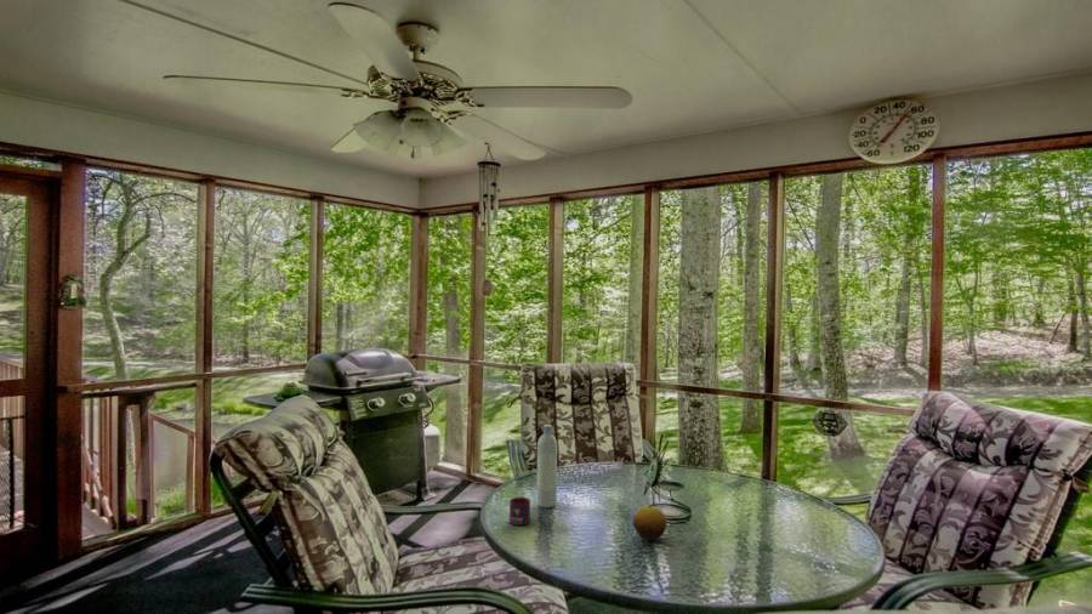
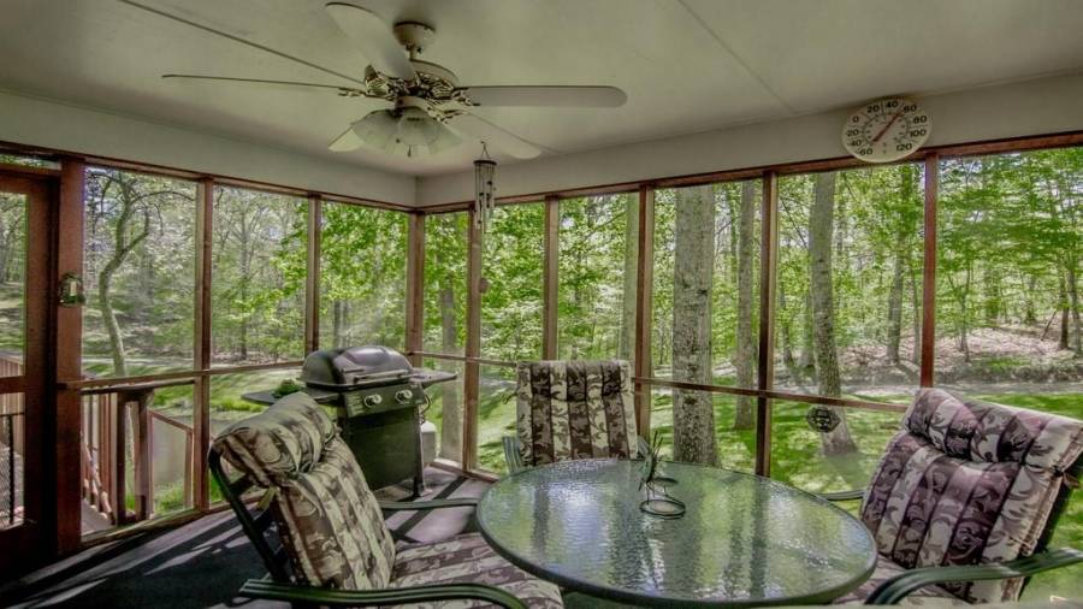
- fruit (649, 522)
- mug (521, 508)
- bottle (546, 465)
